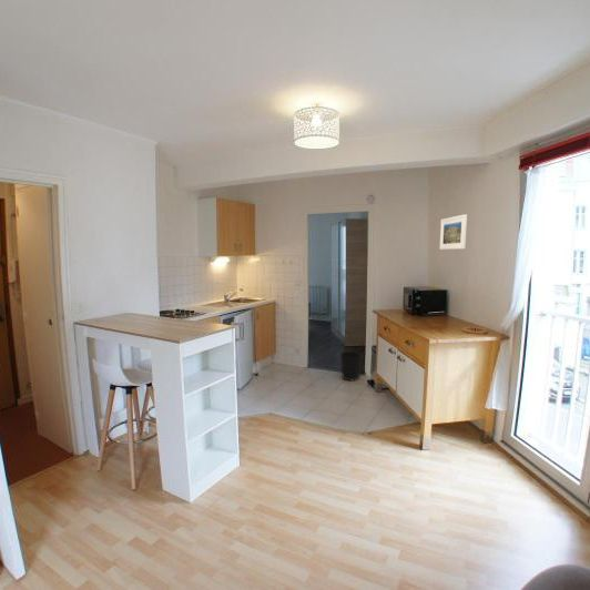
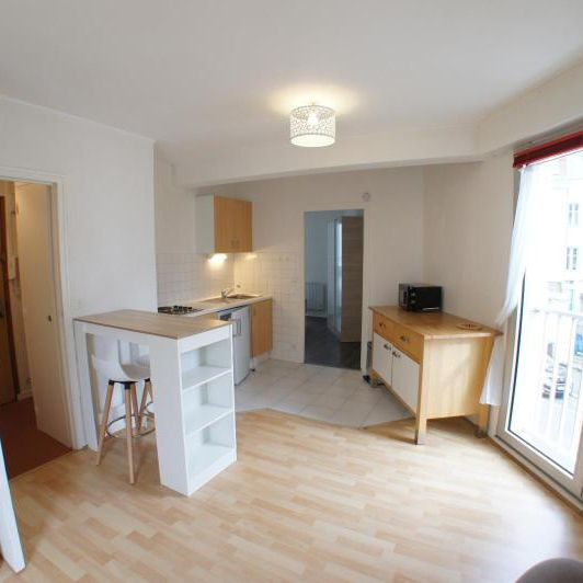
- wastebasket (350, 366)
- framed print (451, 233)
